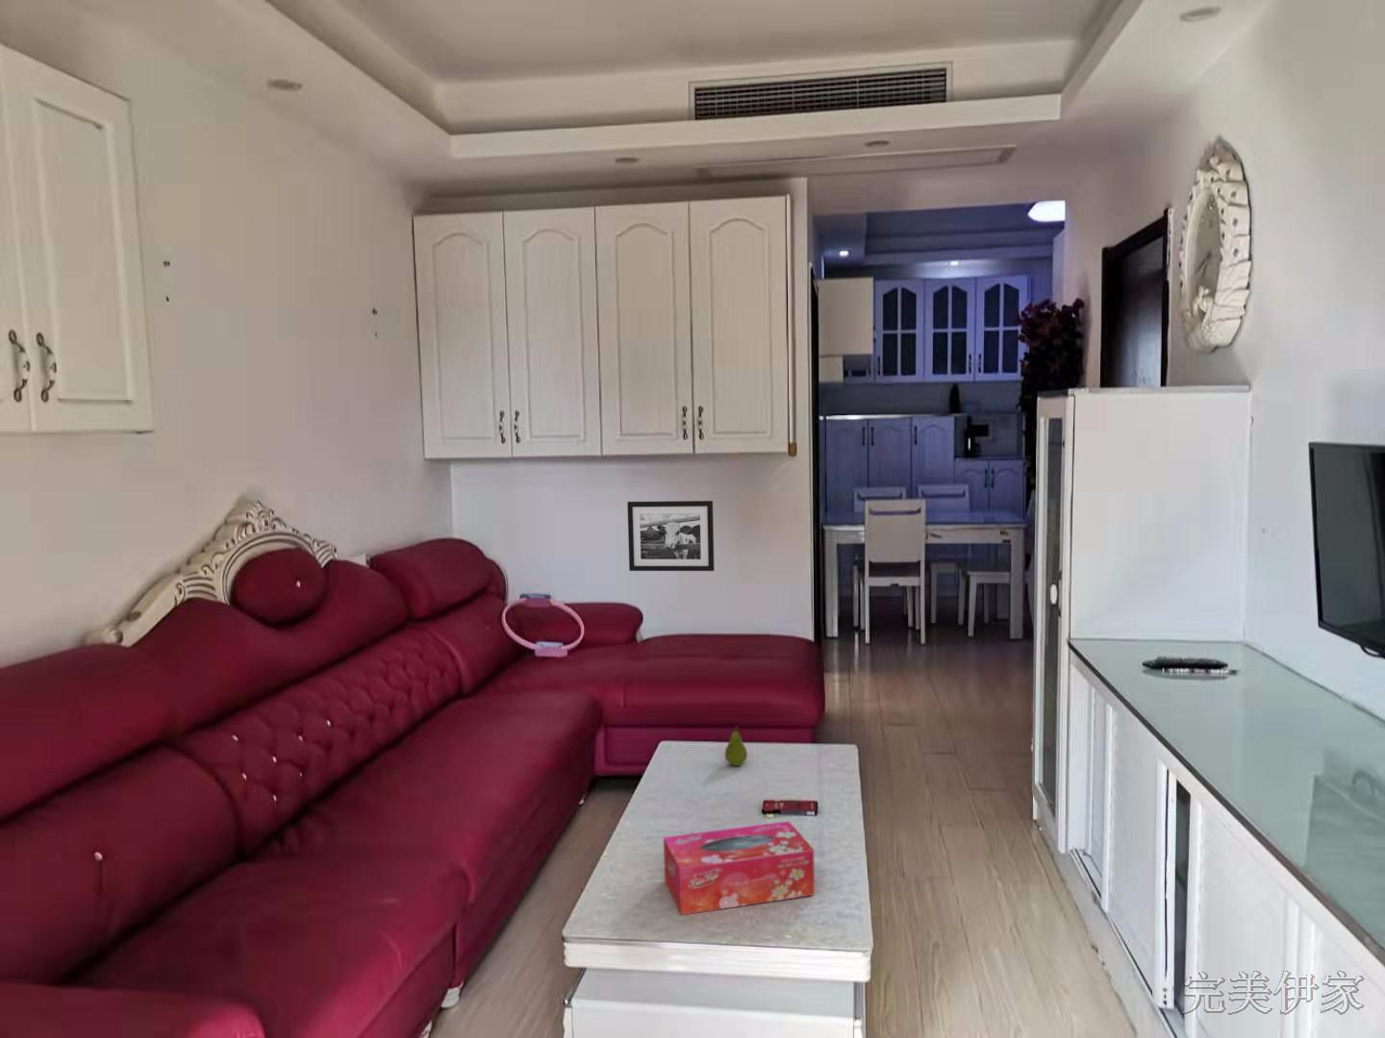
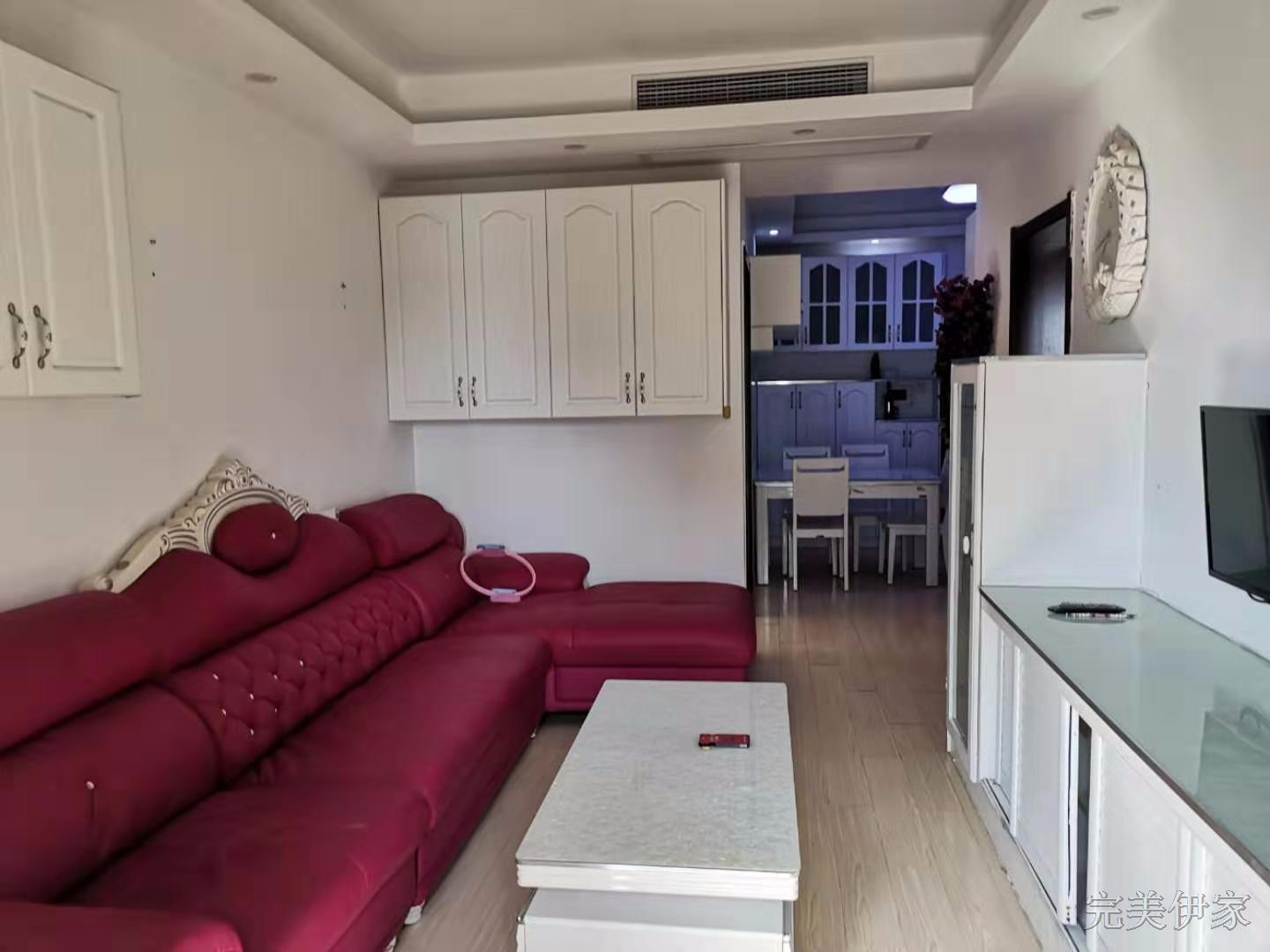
- picture frame (671, 535)
- fruit (736, 745)
- tissue box (737, 865)
